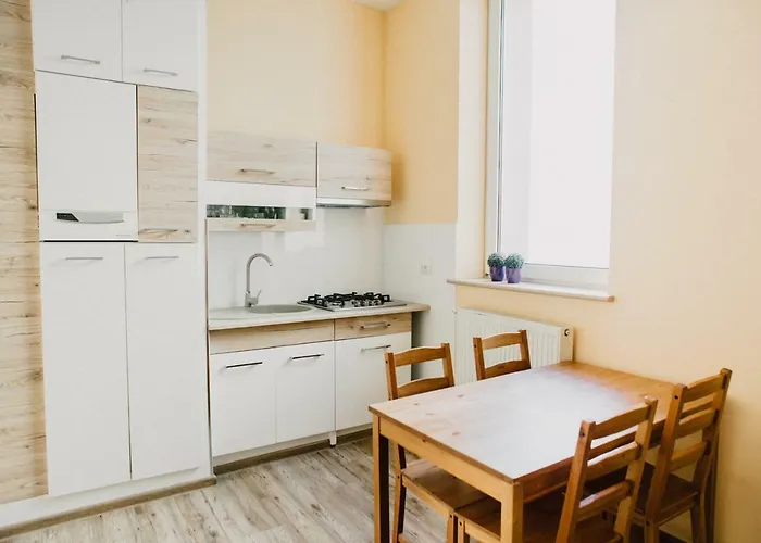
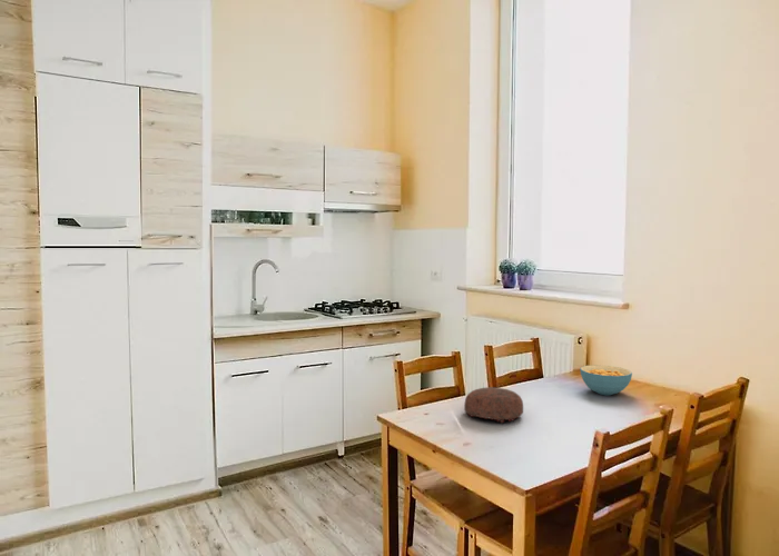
+ decorative bowl (493, 403)
+ cereal bowl (604, 381)
